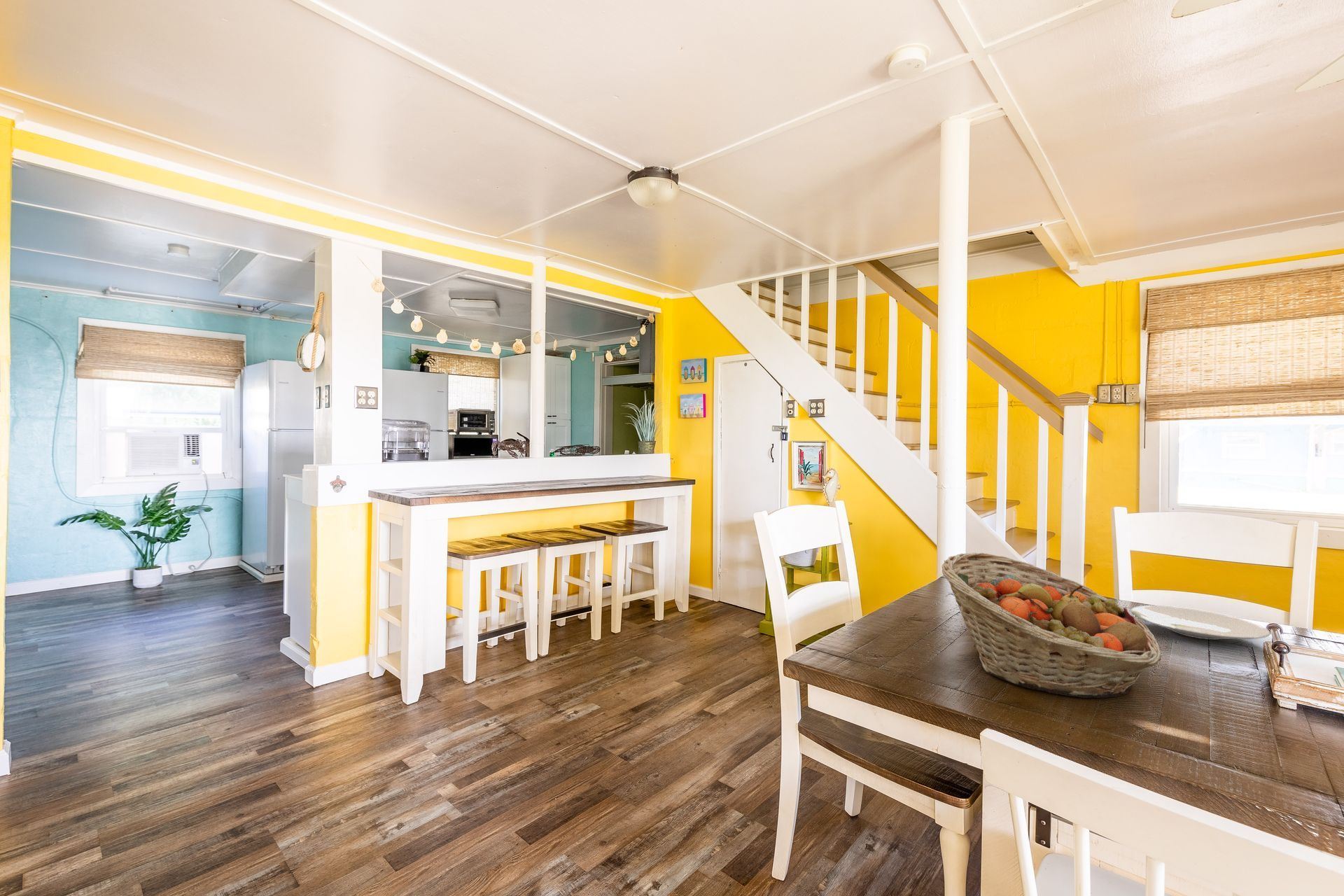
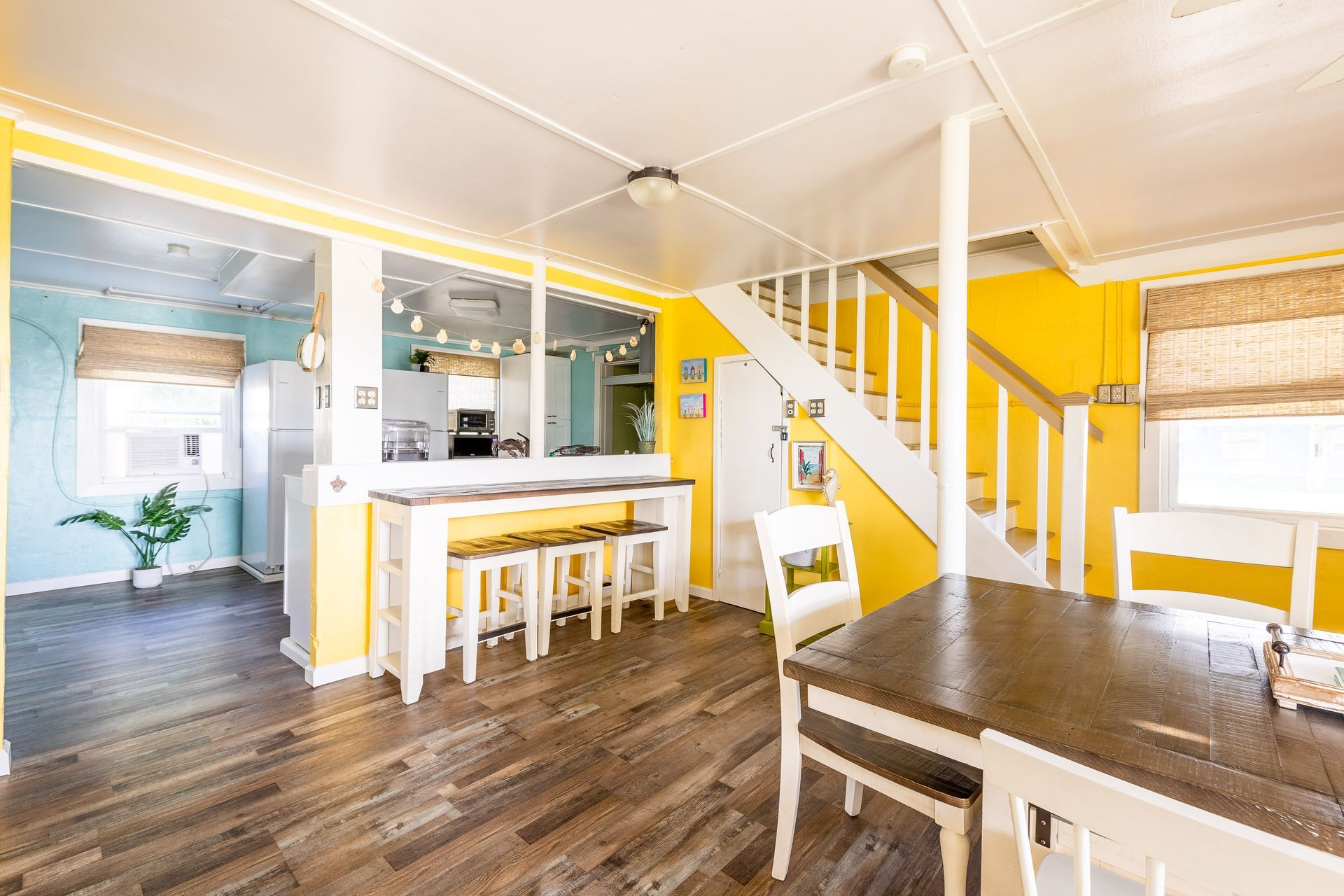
- fruit basket (1042, 616)
- plate (1196, 626)
